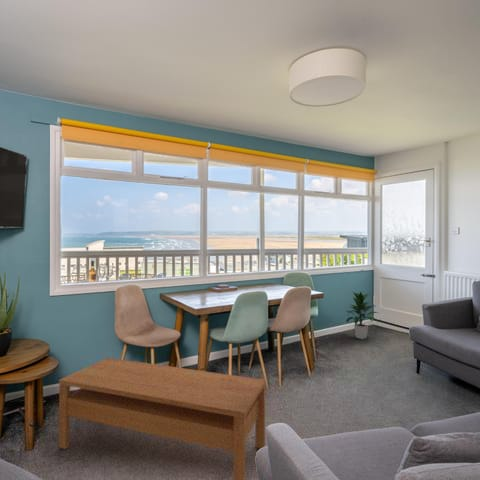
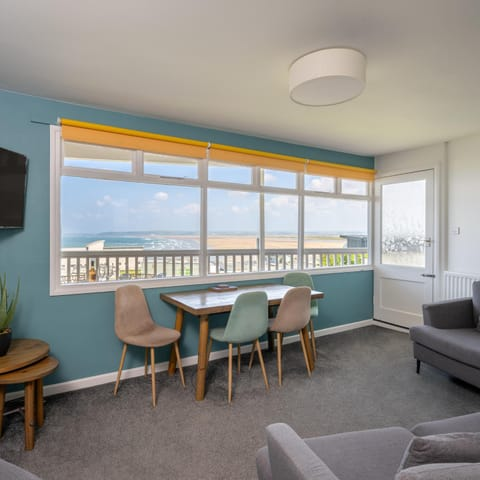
- indoor plant (360, 313)
- coffee table (162, 413)
